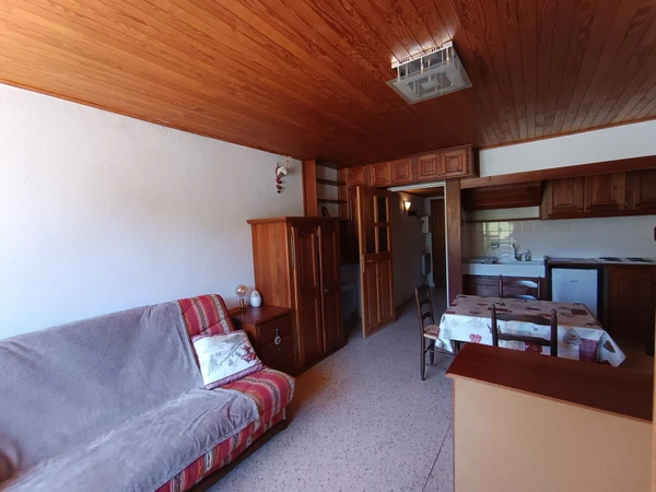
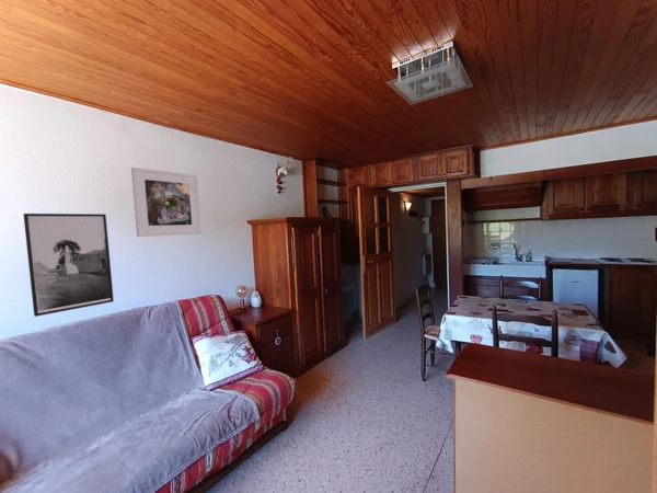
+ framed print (72, 261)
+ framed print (169, 203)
